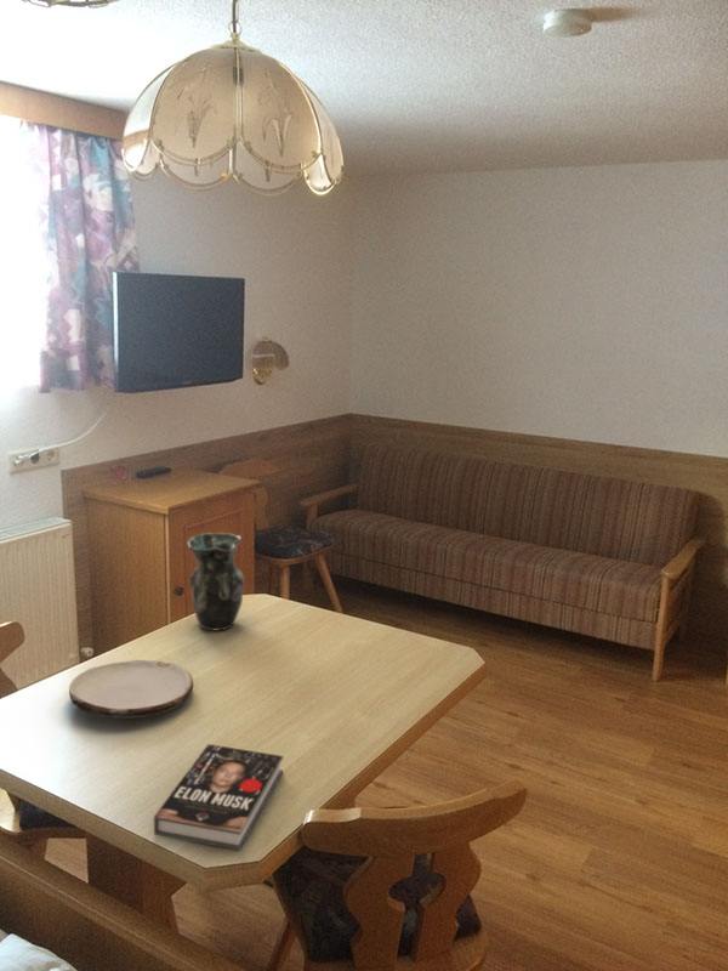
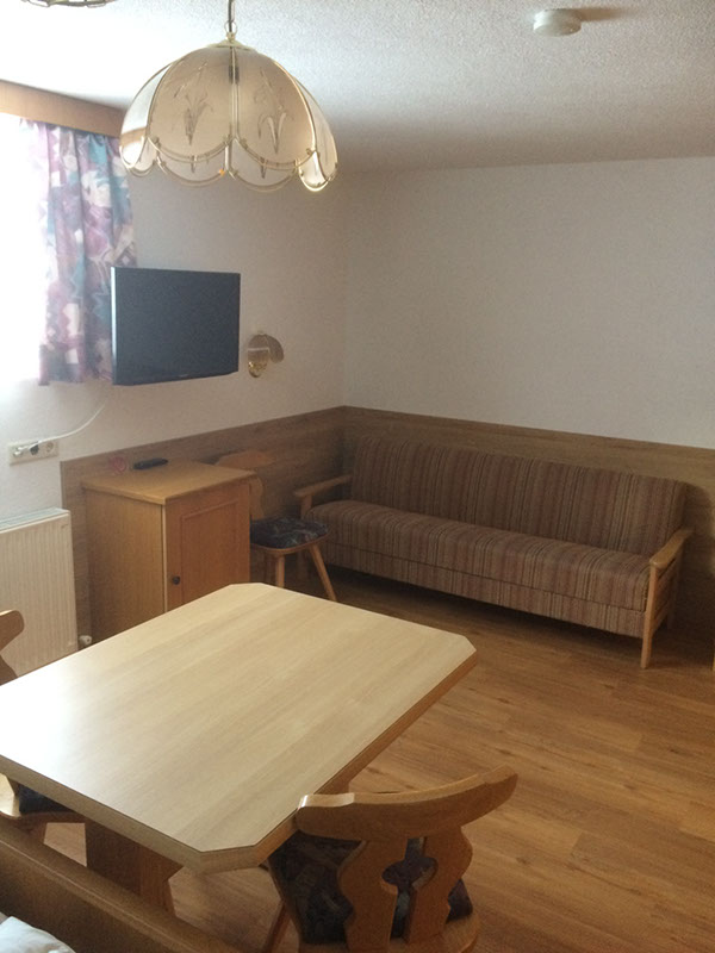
- vase (216, 581)
- book (222, 793)
- plate (132, 688)
